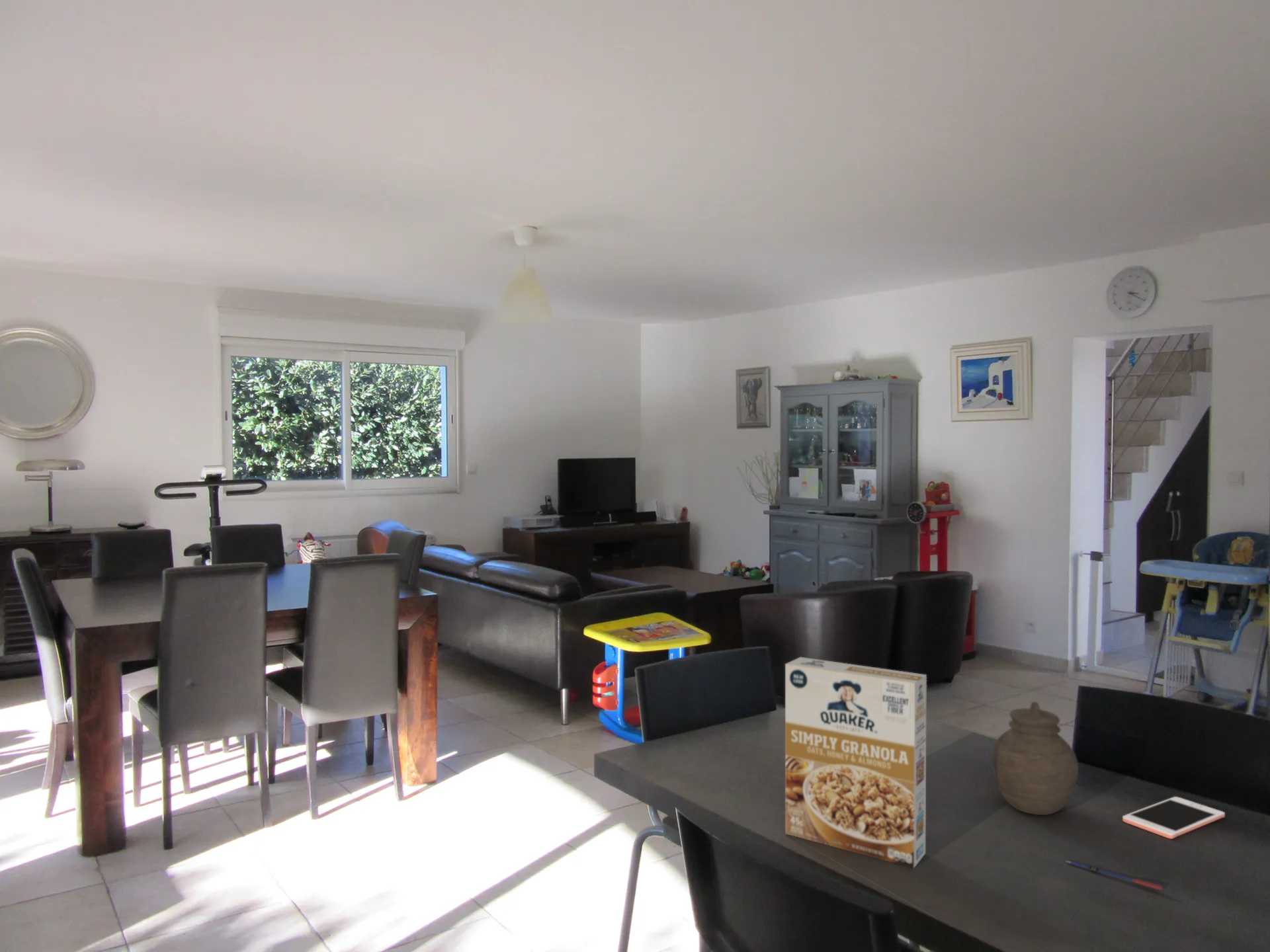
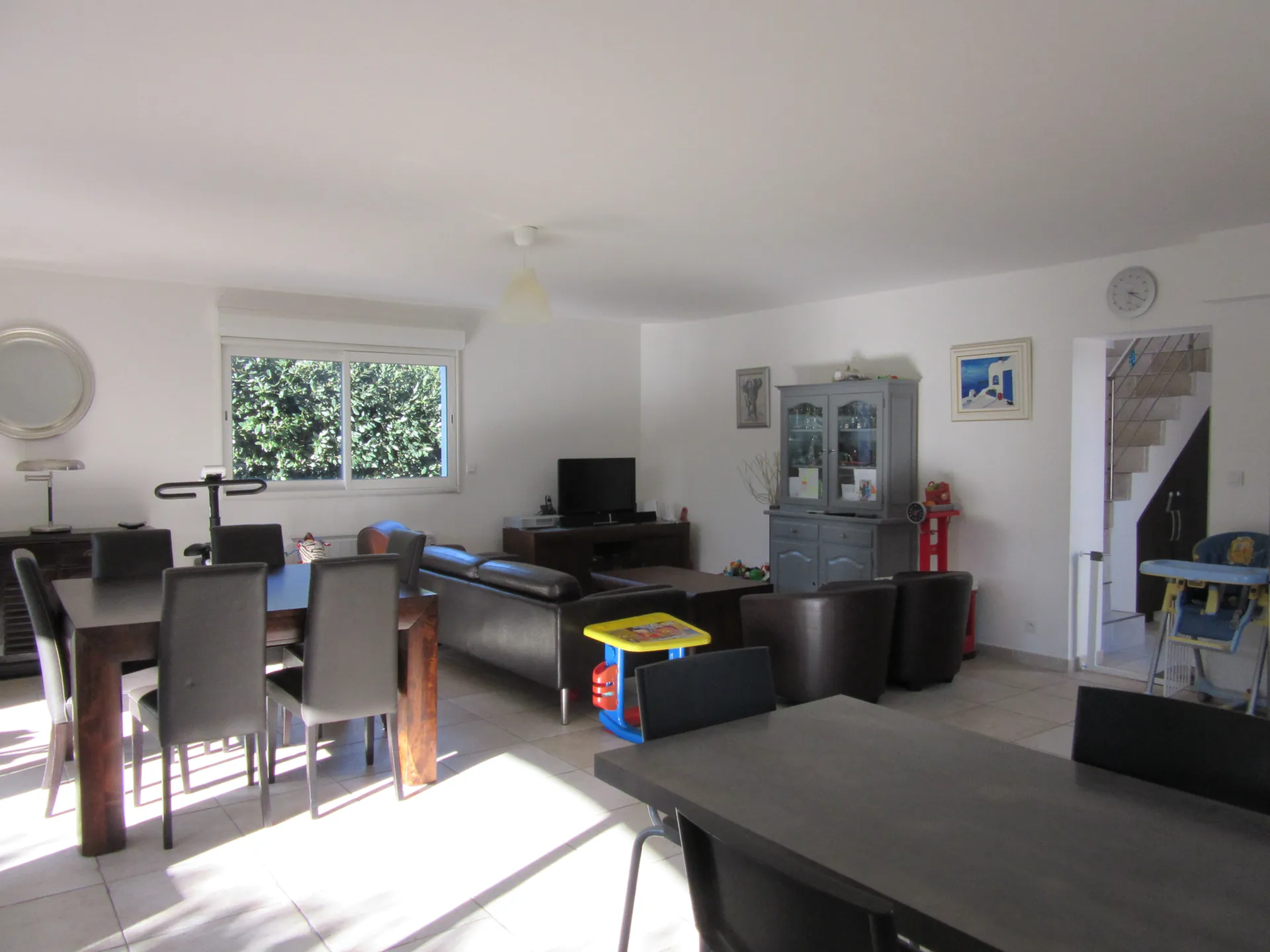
- cell phone (1173, 816)
- cereal box (853, 756)
- jar (1034, 755)
- pen (1112, 873)
